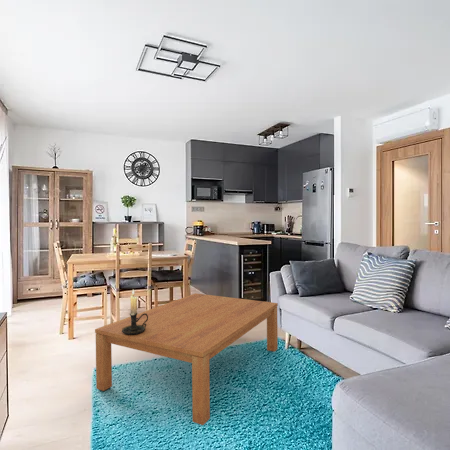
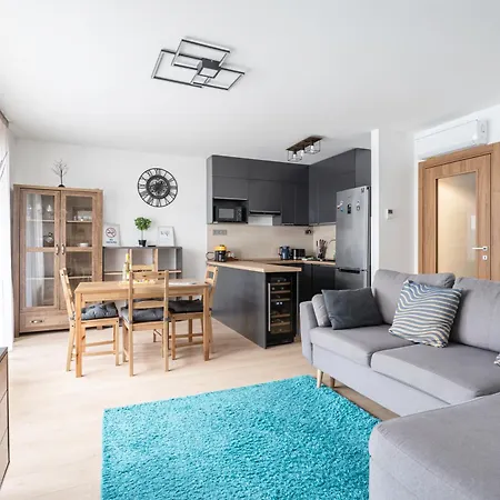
- coffee table (198, 340)
- candle holder (136, 309)
